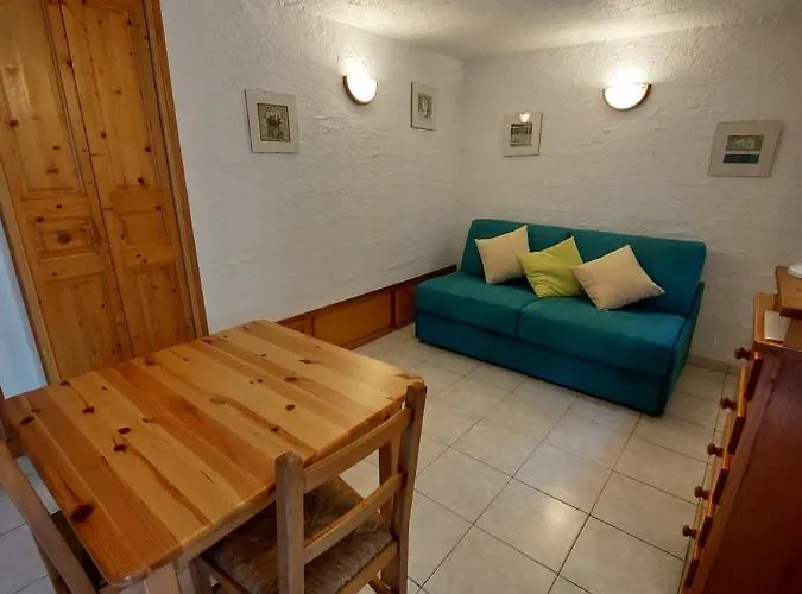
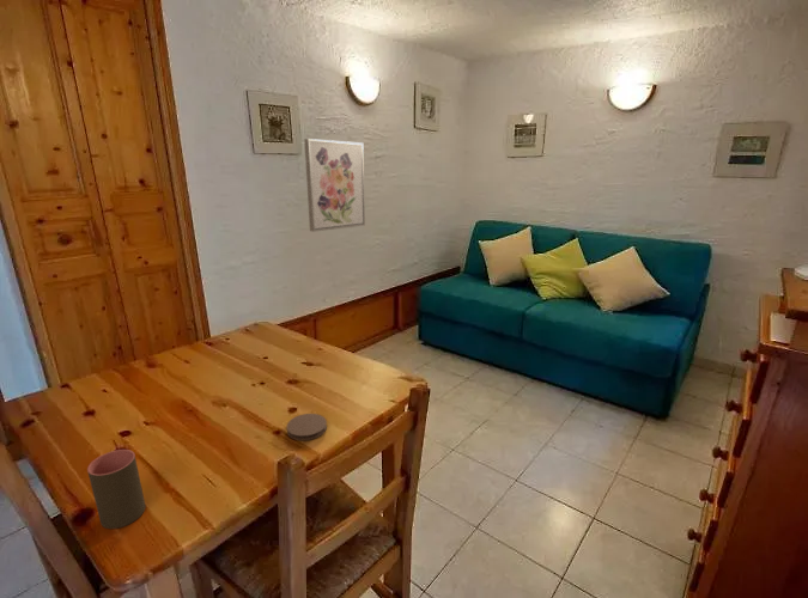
+ wall art (336, 185)
+ coaster (306, 426)
+ cup (117, 488)
